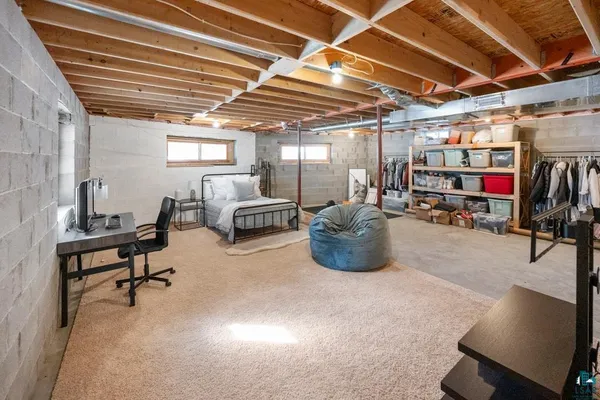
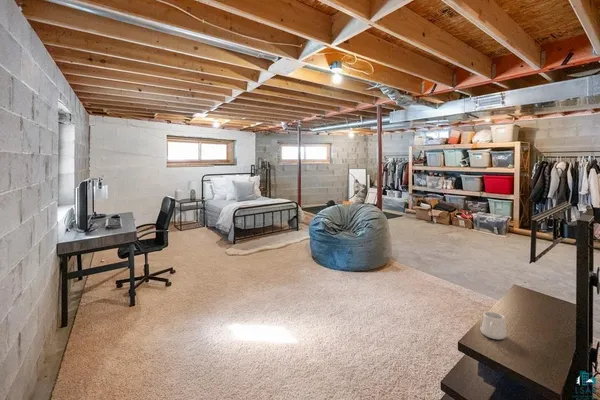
+ mug (492, 326)
